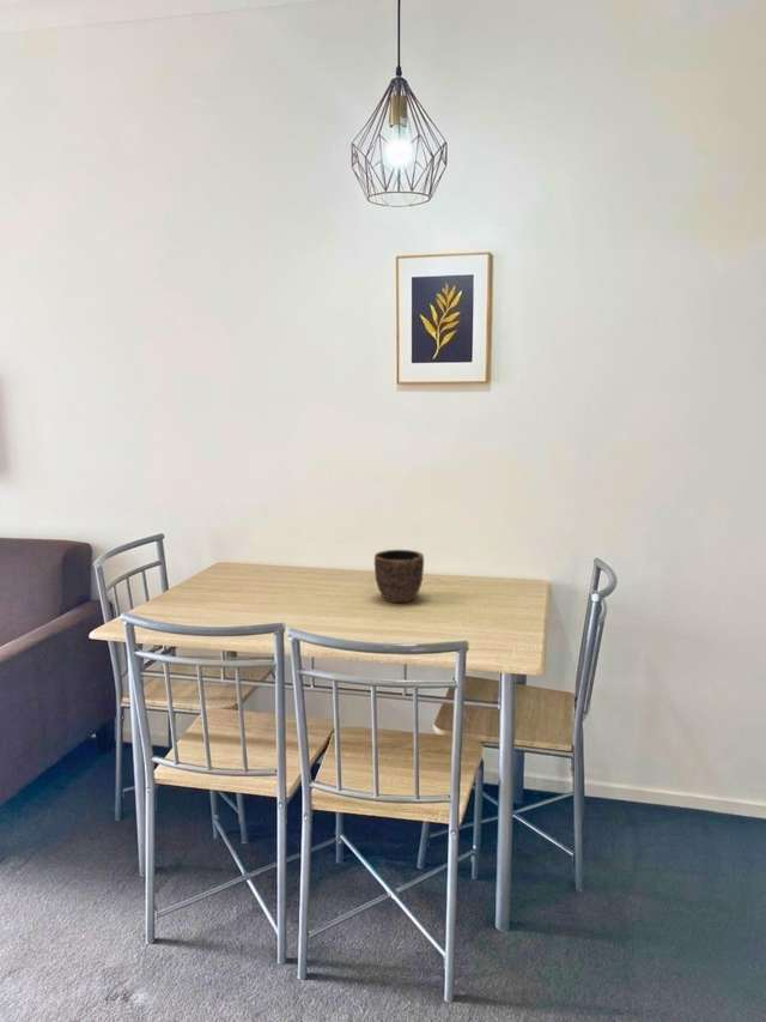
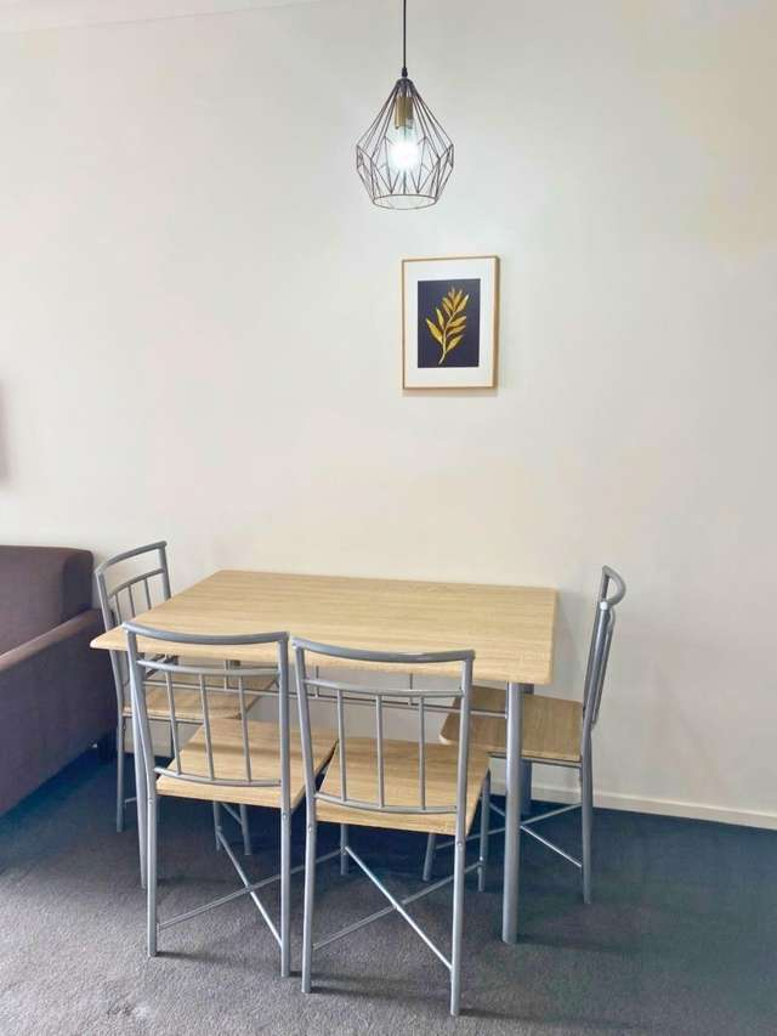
- bowl (399, 576)
